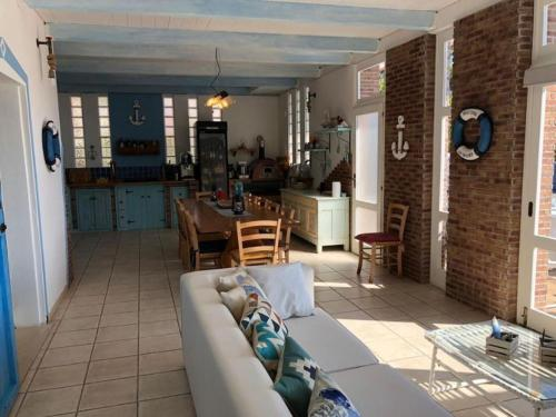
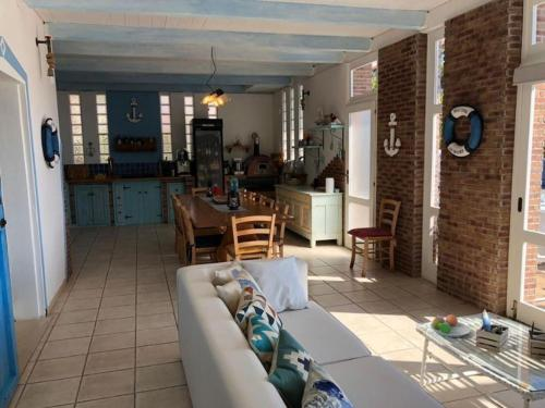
+ fruit bowl (448, 323)
